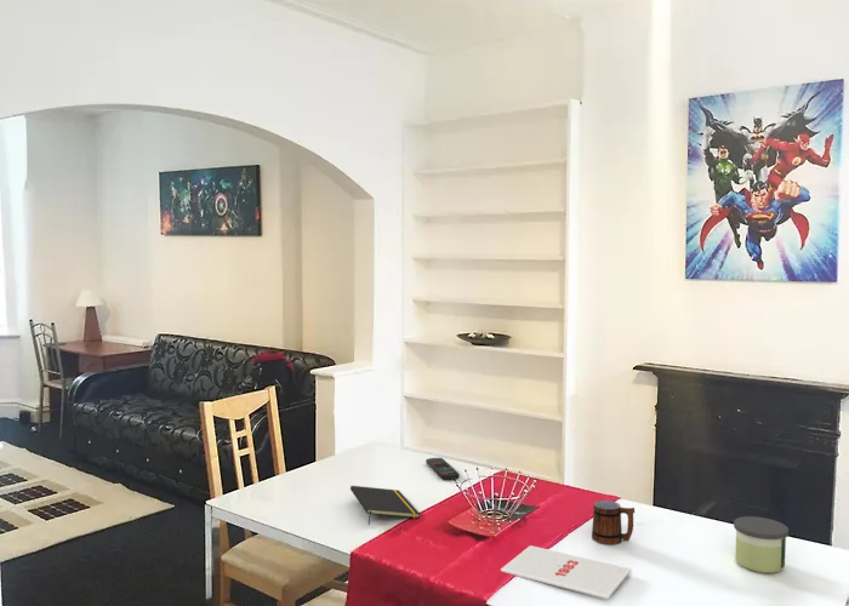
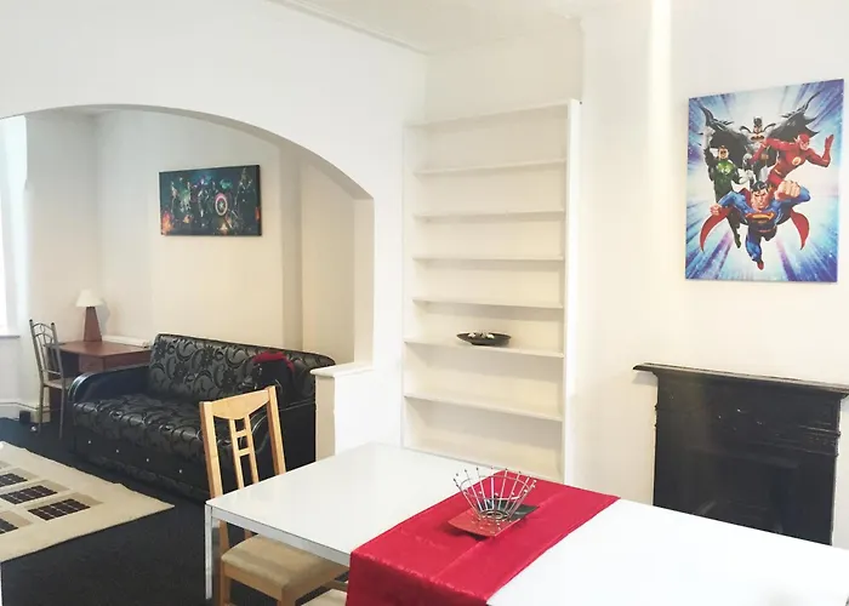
- magazine (565, 570)
- remote control (441, 468)
- candle (759, 544)
- notepad (383, 501)
- mug (612, 521)
